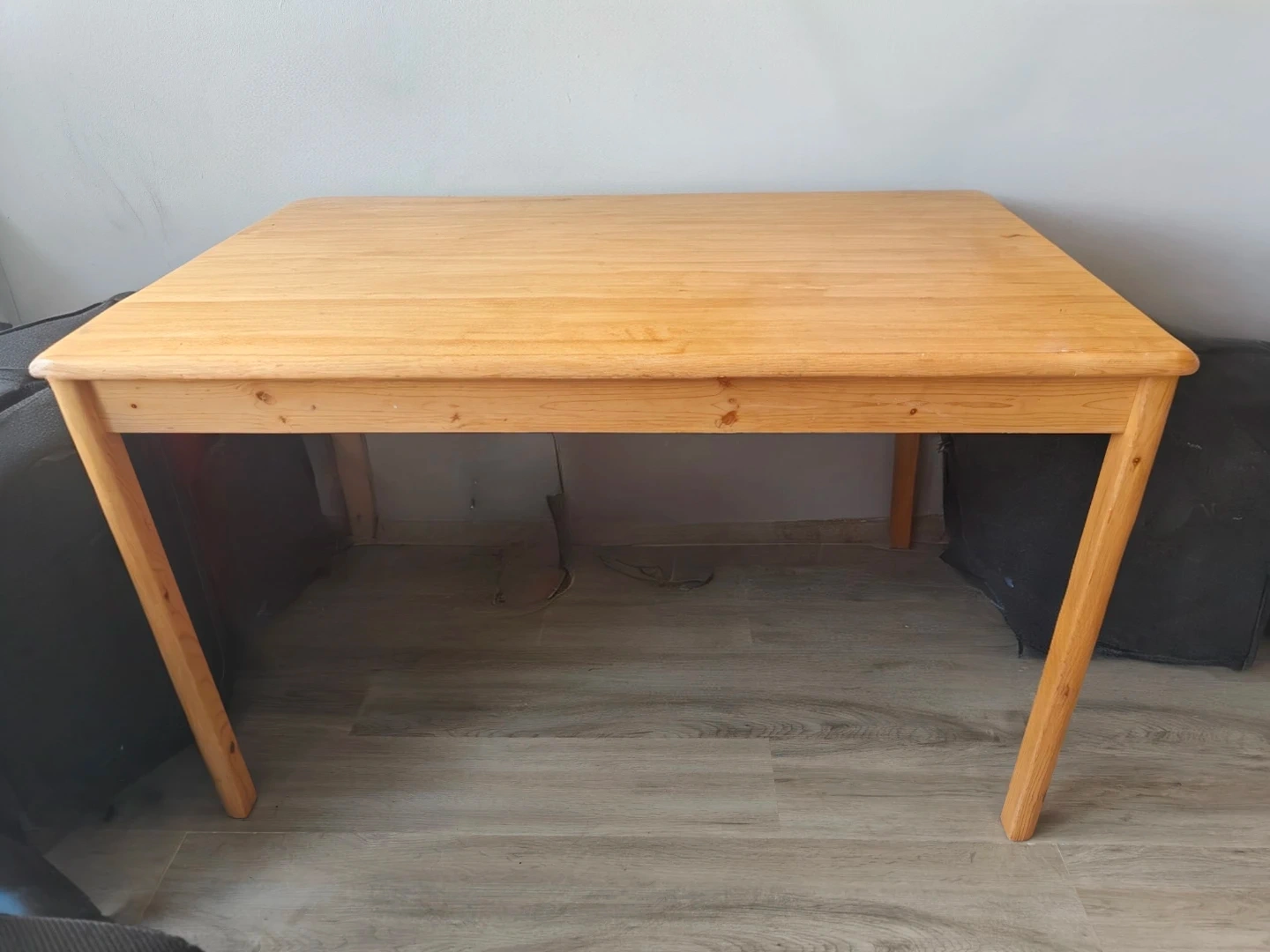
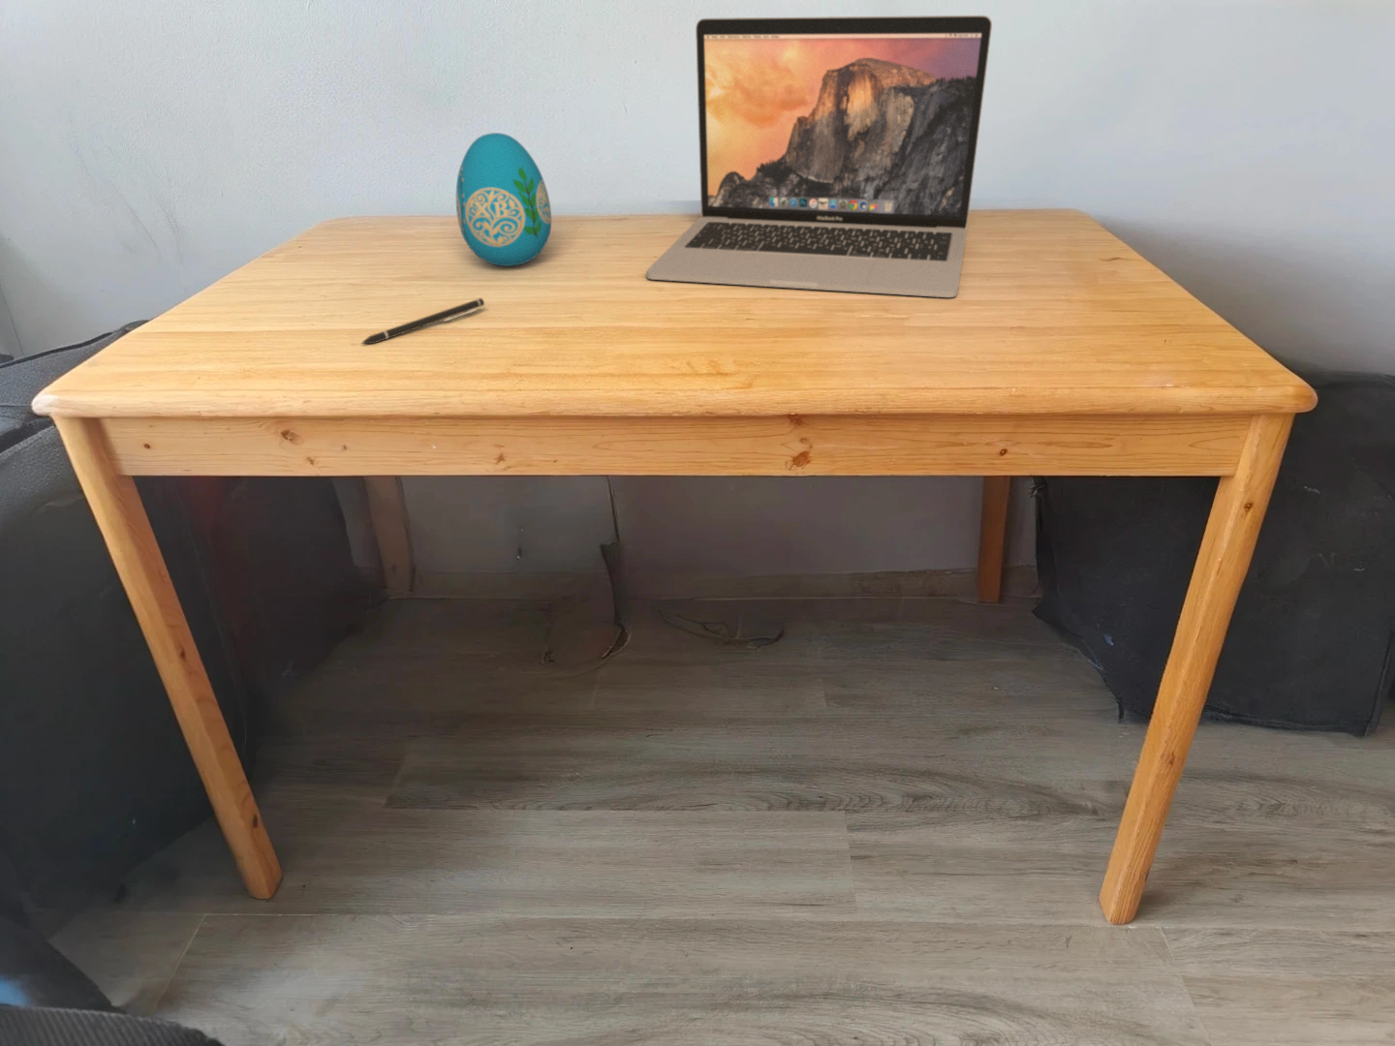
+ pen (424, 322)
+ decorative egg (503, 200)
+ laptop (816, 151)
